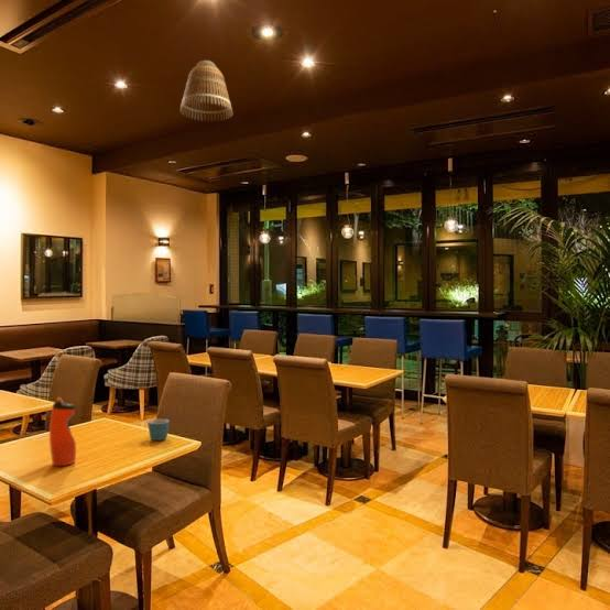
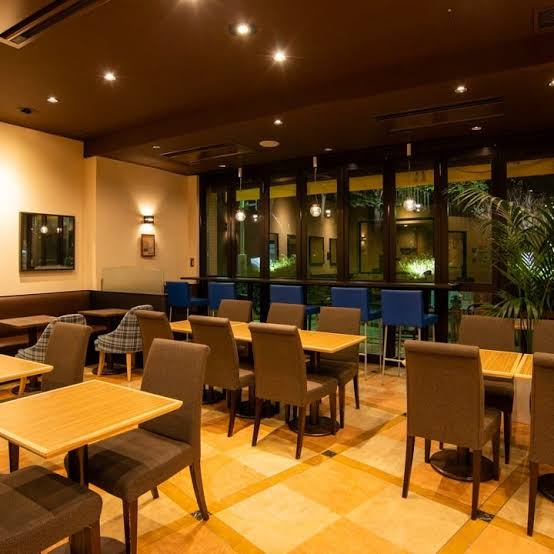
- water bottle (63, 431)
- mug (159, 428)
- lamp shade (207, 87)
